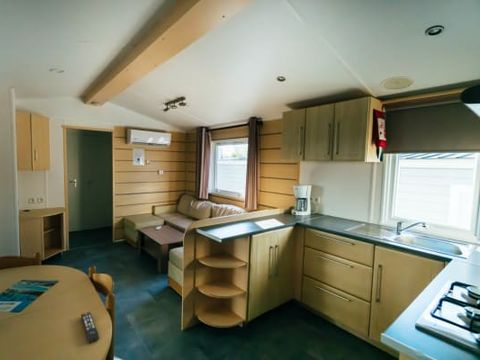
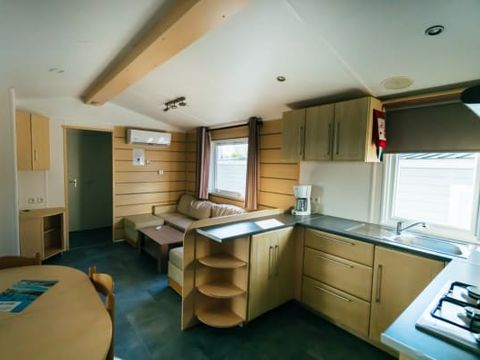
- remote control (89, 325)
